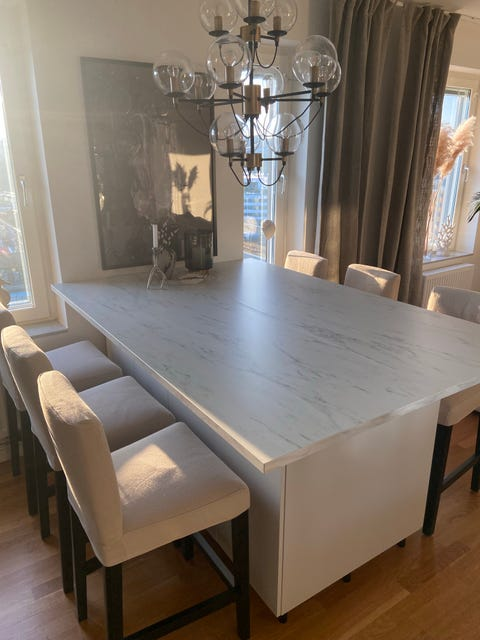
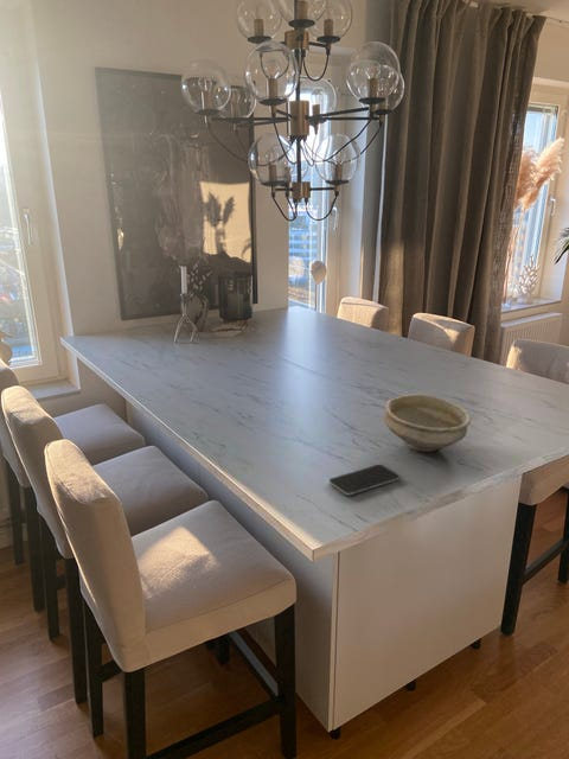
+ bowl (424, 426)
+ smartphone (364, 479)
